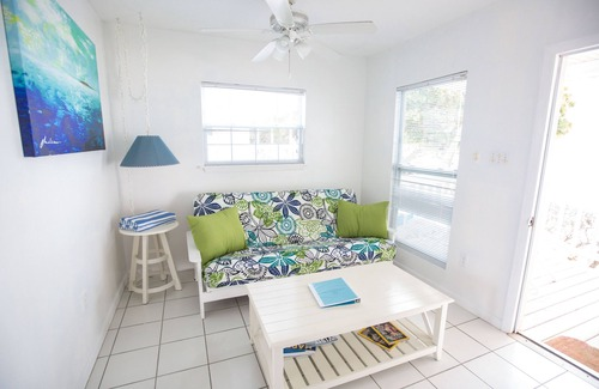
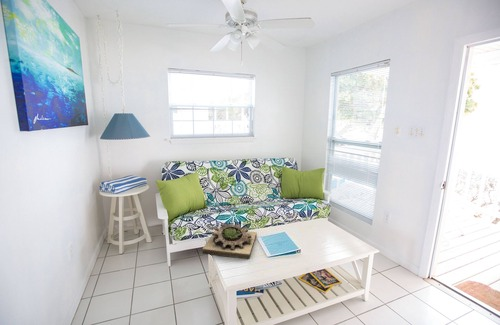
+ succulent planter (231, 237)
